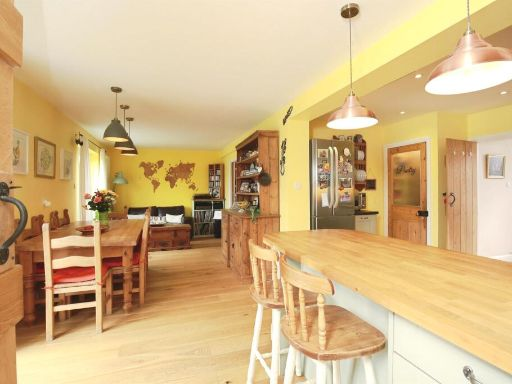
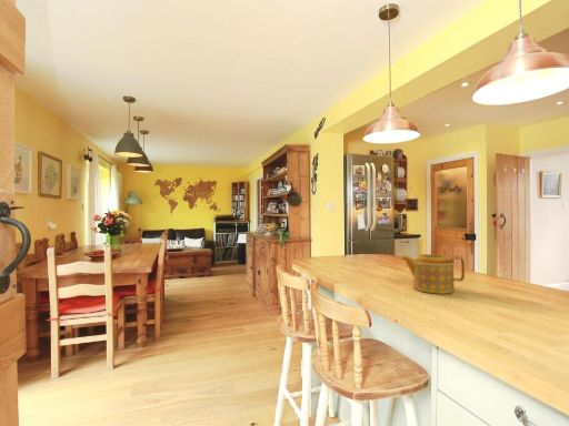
+ teapot (431, 272)
